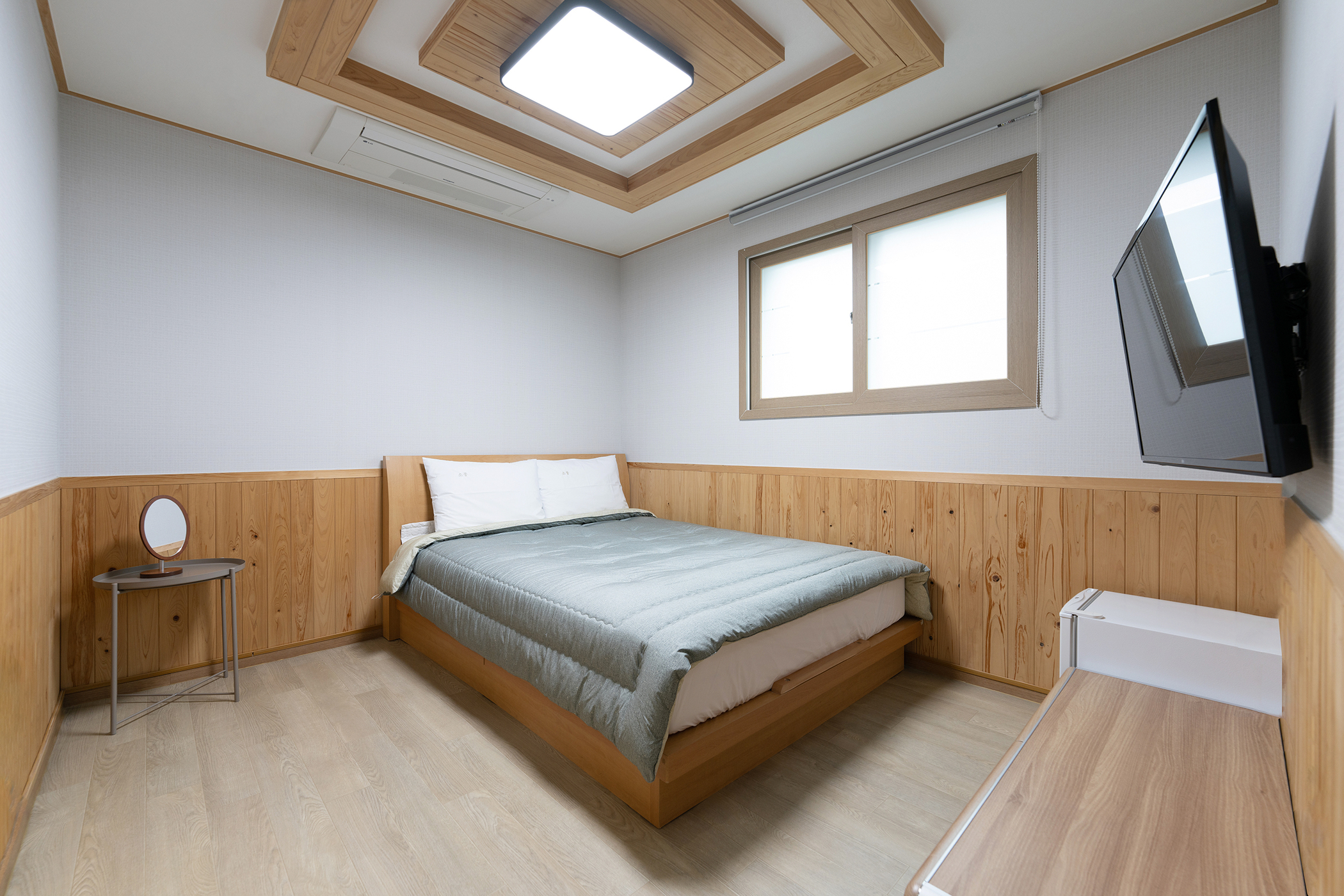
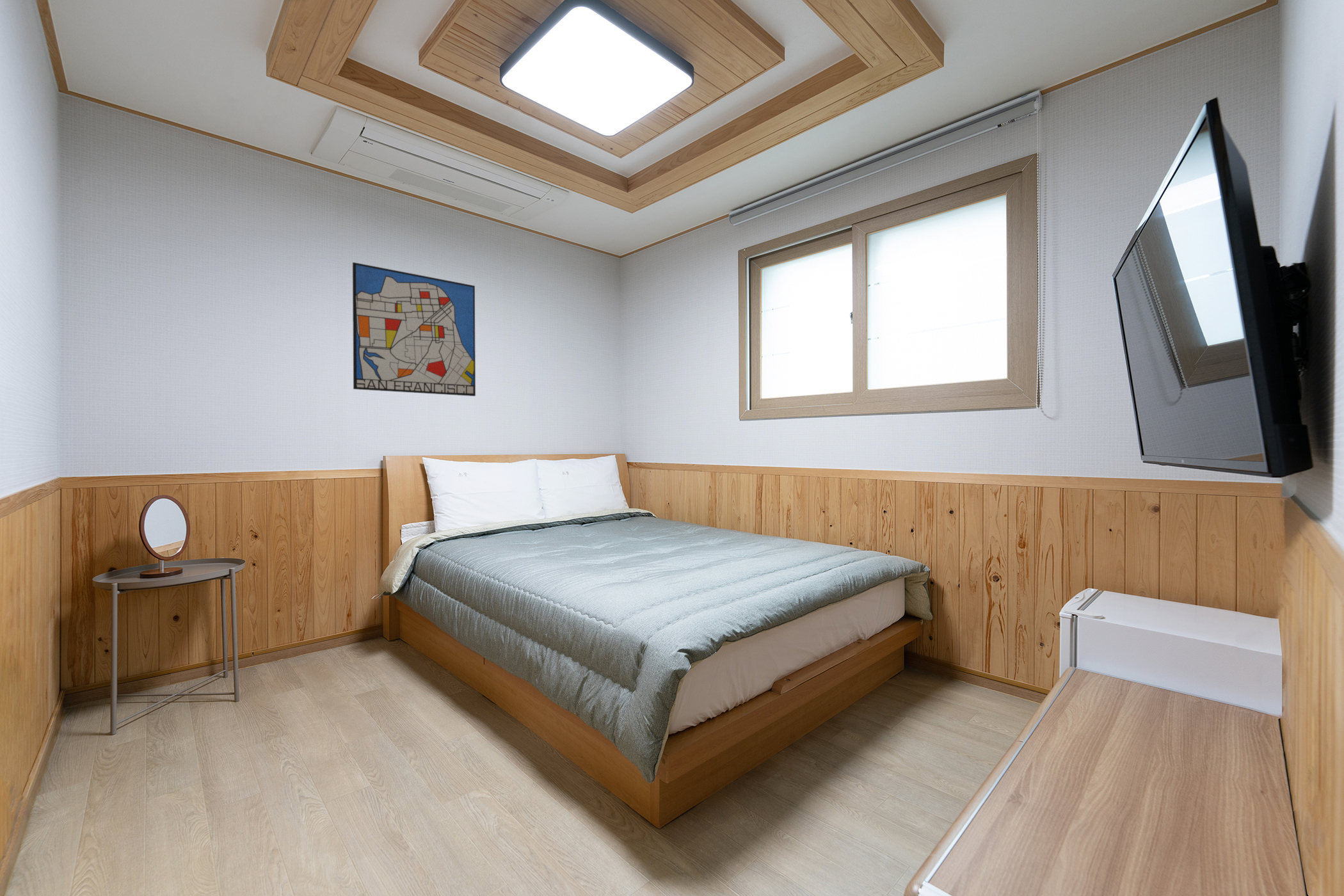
+ wall art (418, 333)
